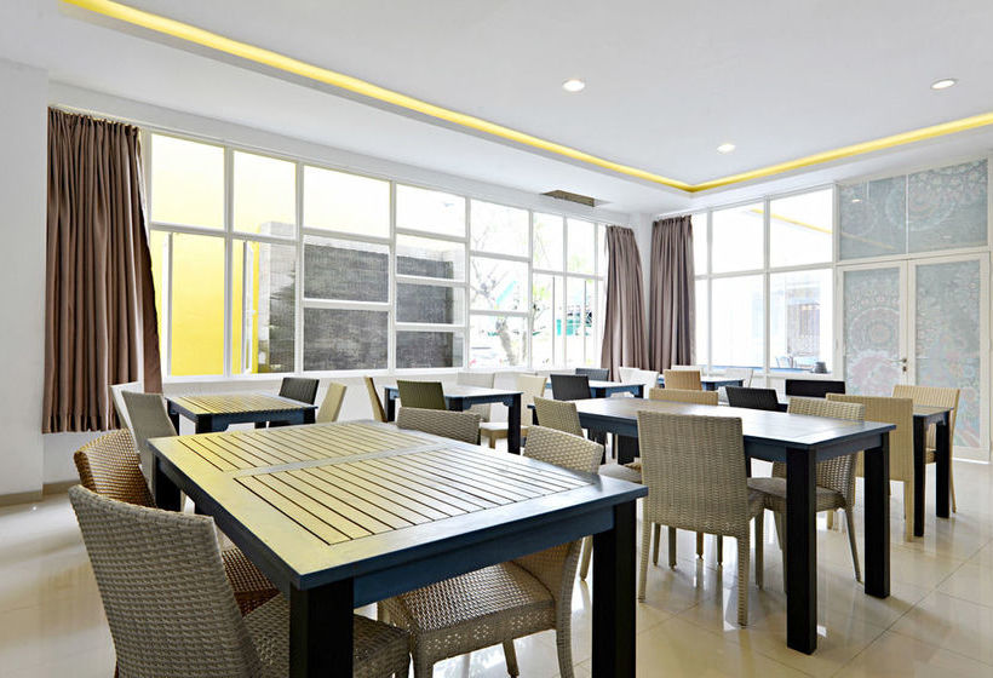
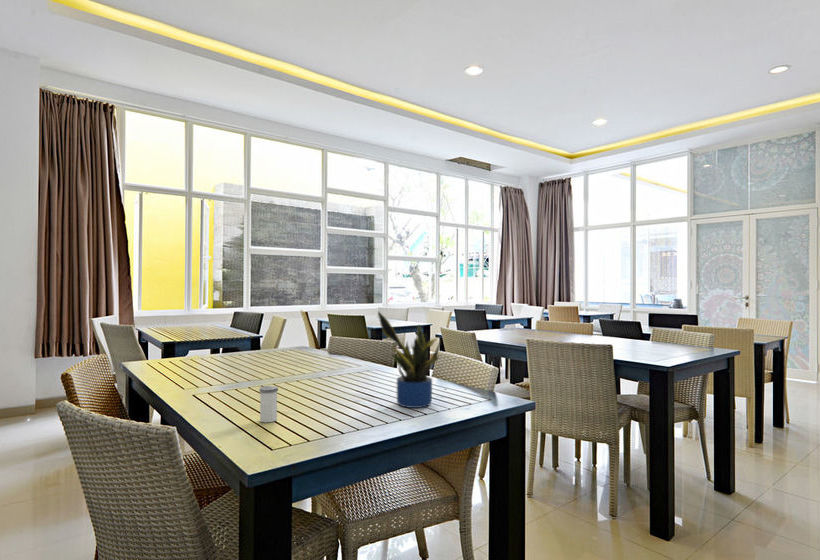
+ potted plant (409, 358)
+ salt shaker (268, 403)
